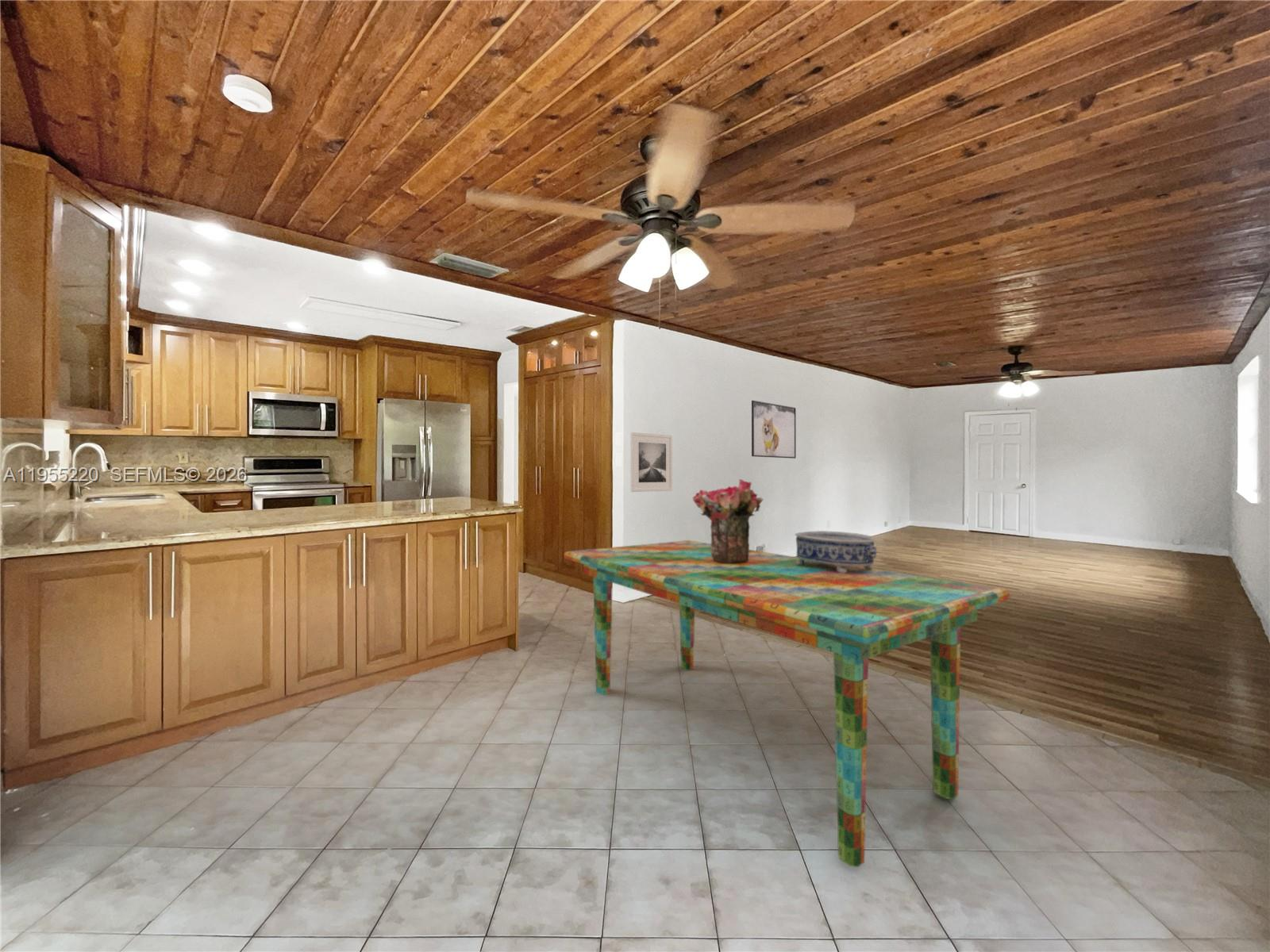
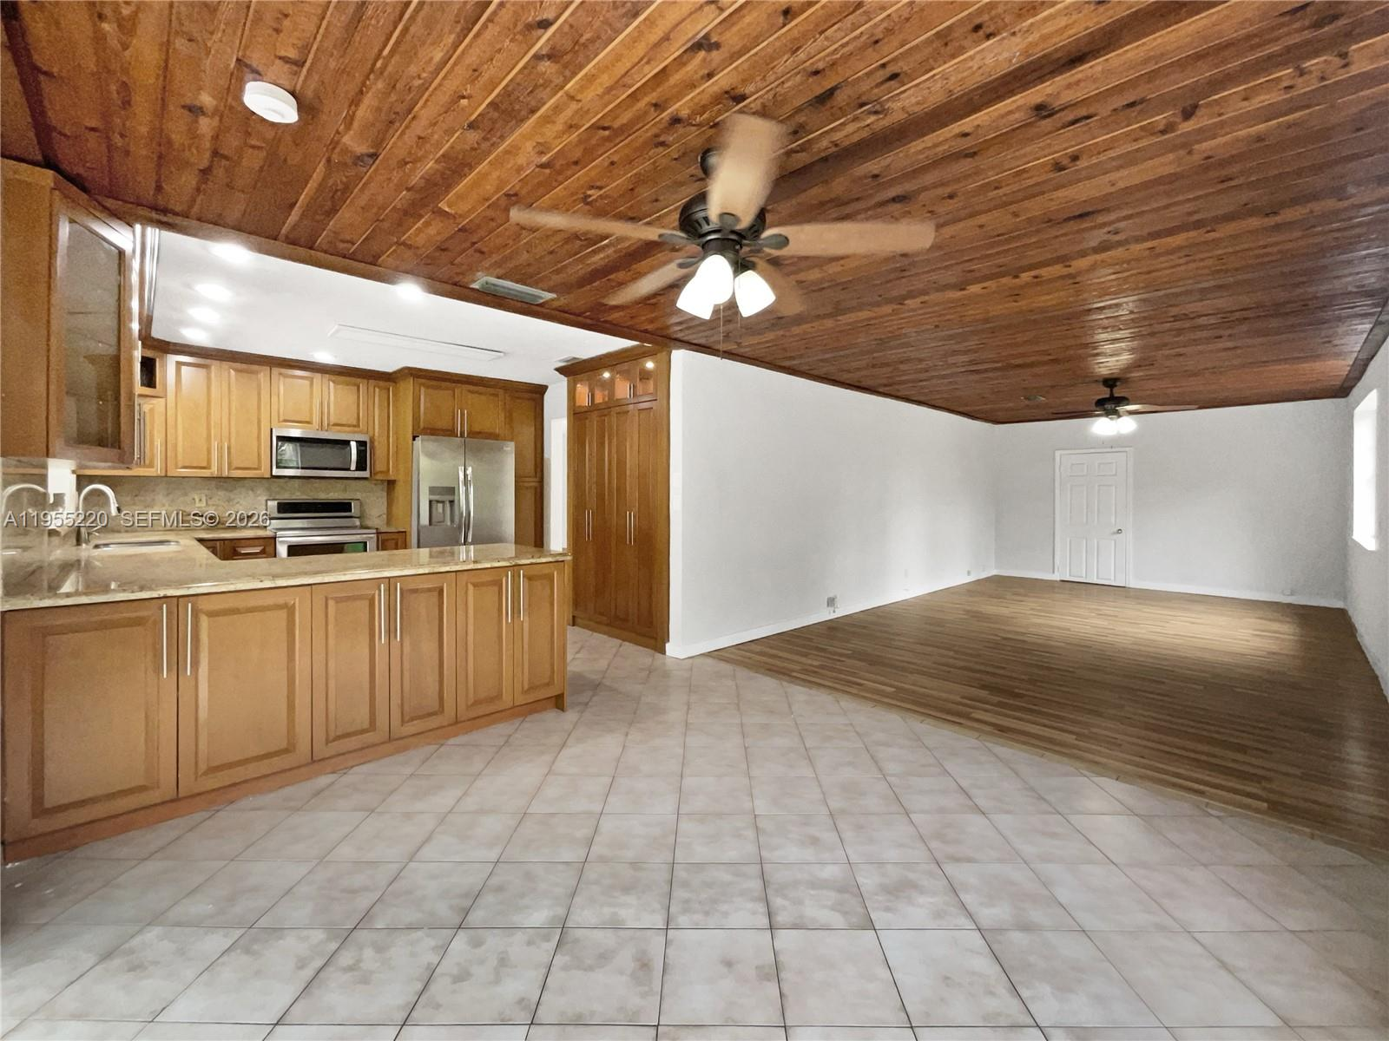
- dining table (749, 625)
- decorative bowl (833, 550)
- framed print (652, 463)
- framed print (775, 431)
- bouquet (727, 519)
